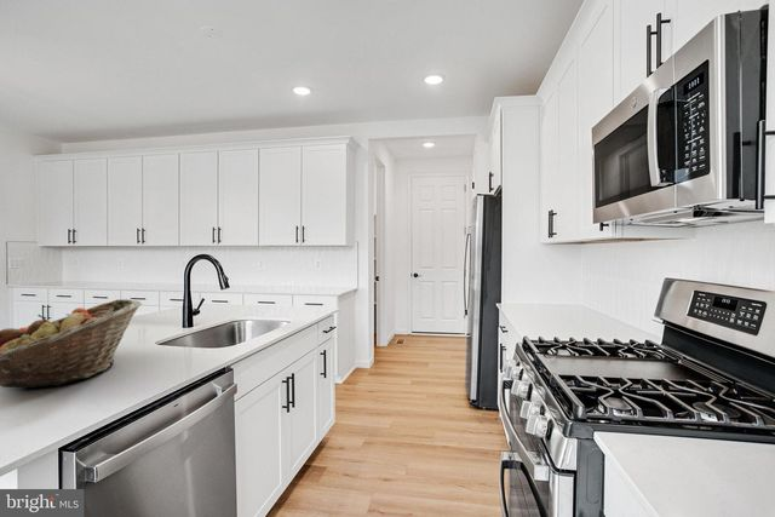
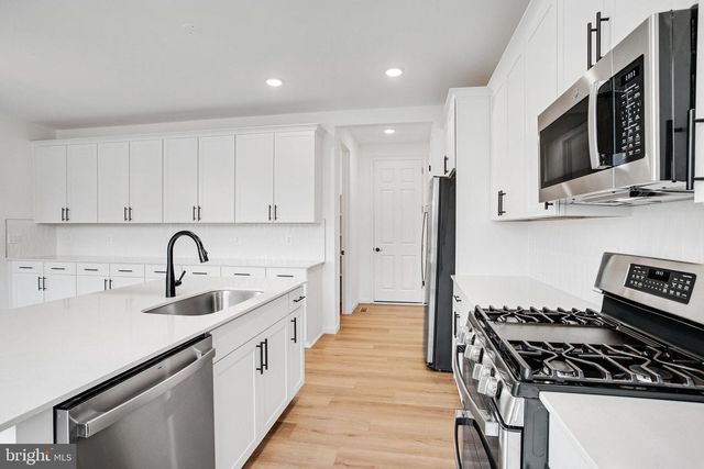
- fruit basket (67, 337)
